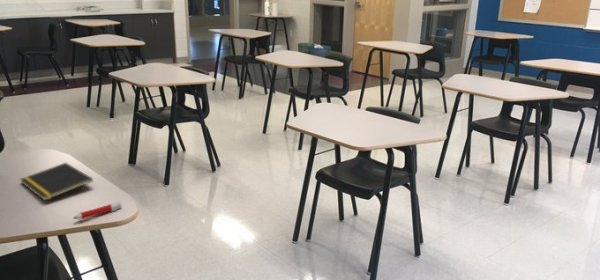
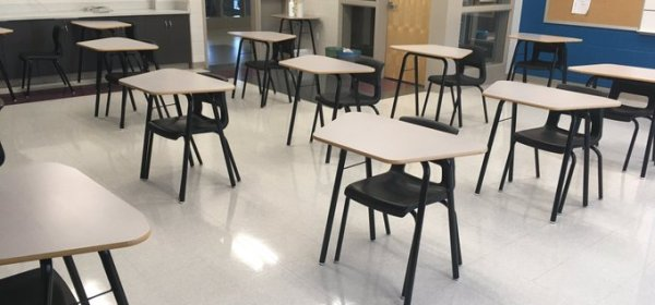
- pencil (97, 210)
- notepad (56, 180)
